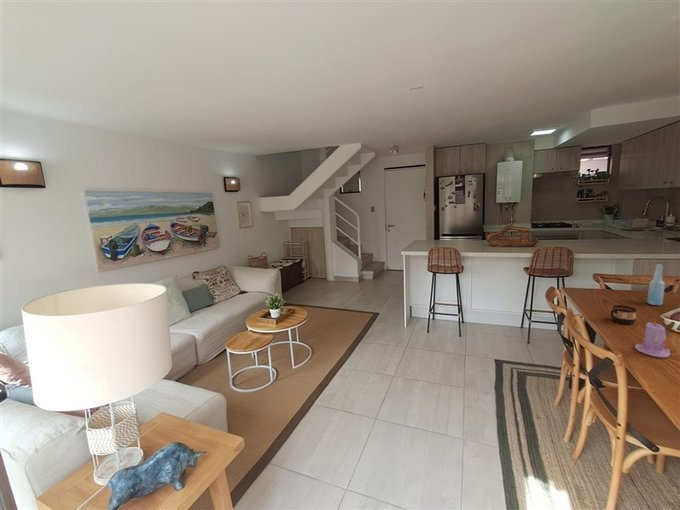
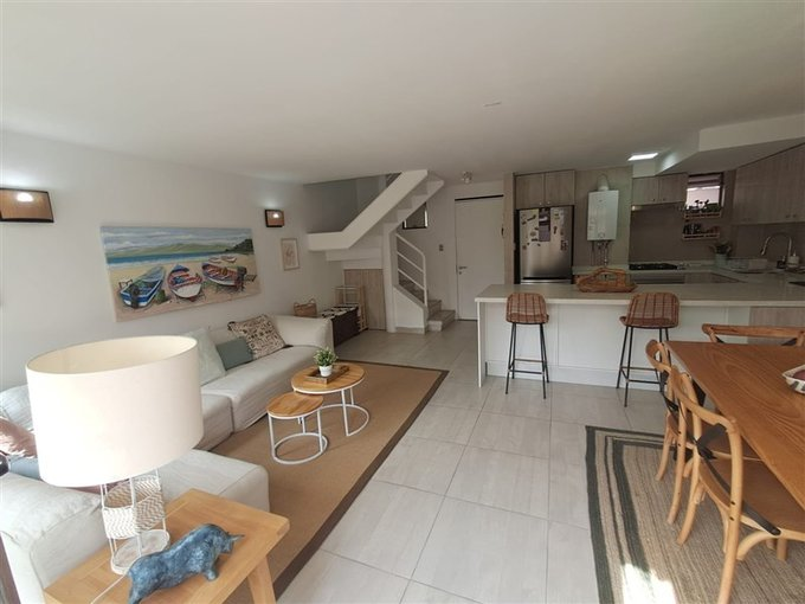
- candle (653, 335)
- bottle (656, 284)
- cup (622, 314)
